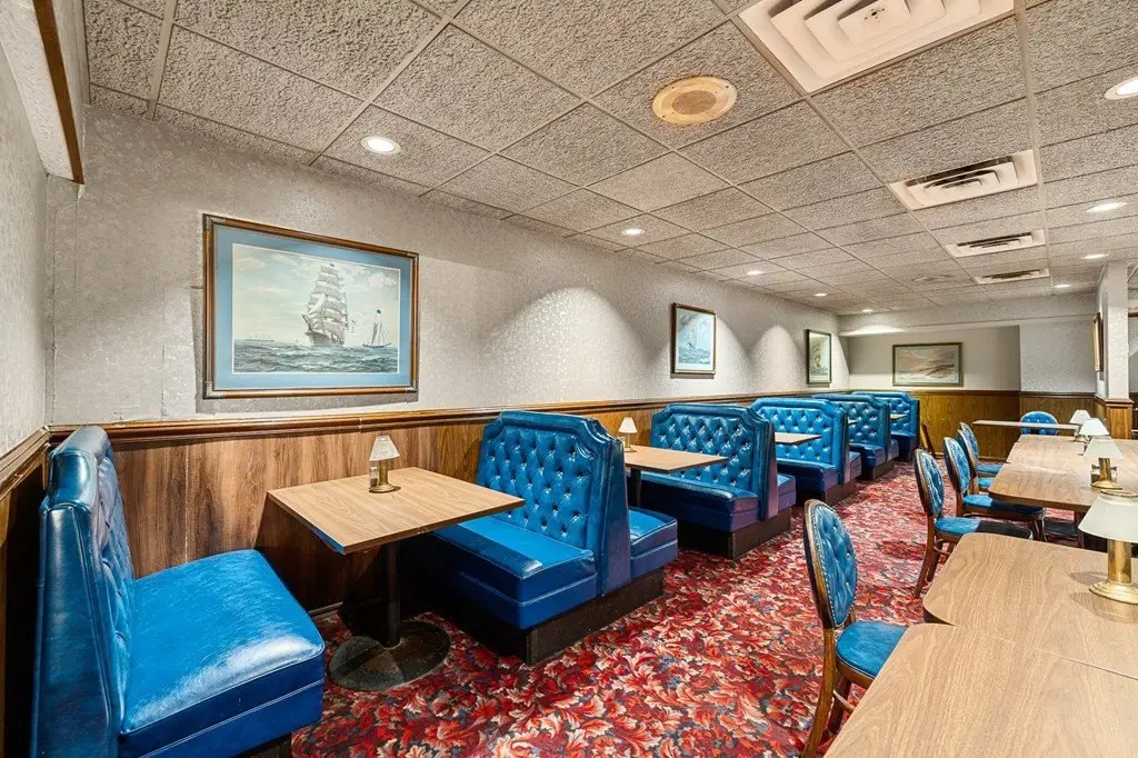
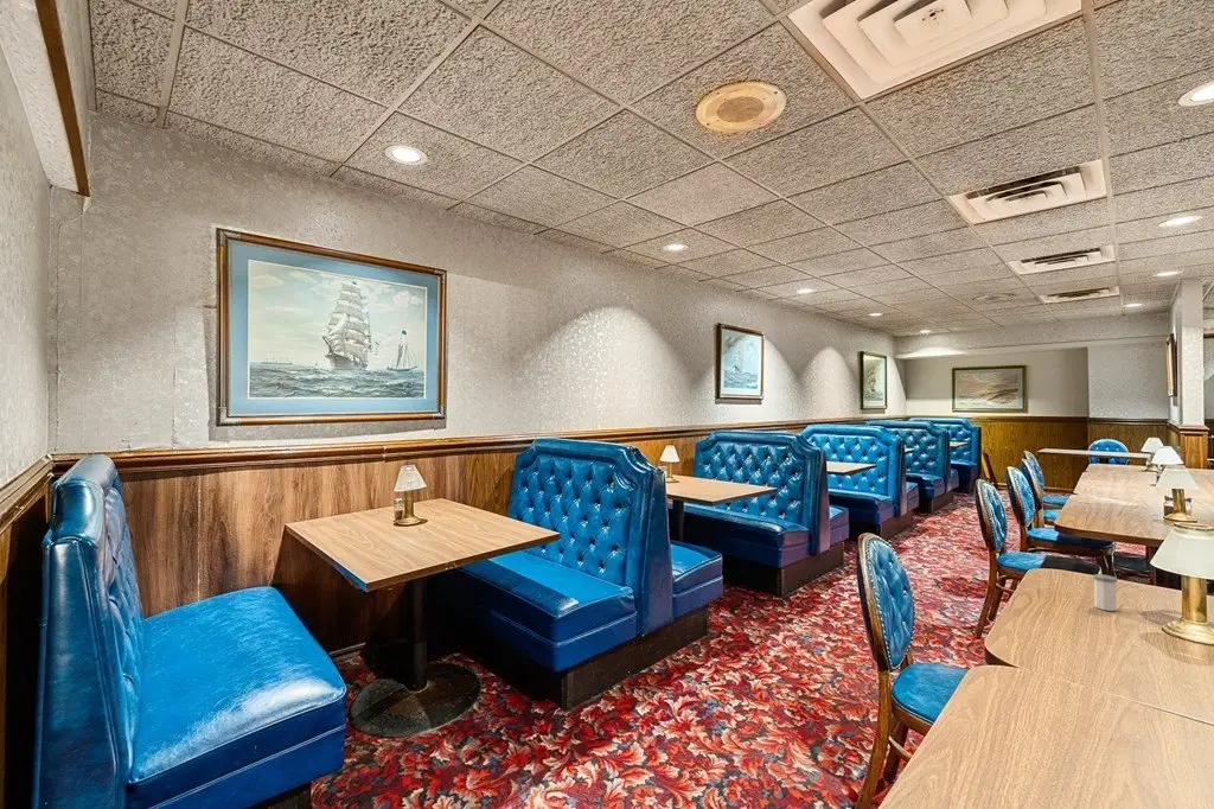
+ salt shaker (1105, 592)
